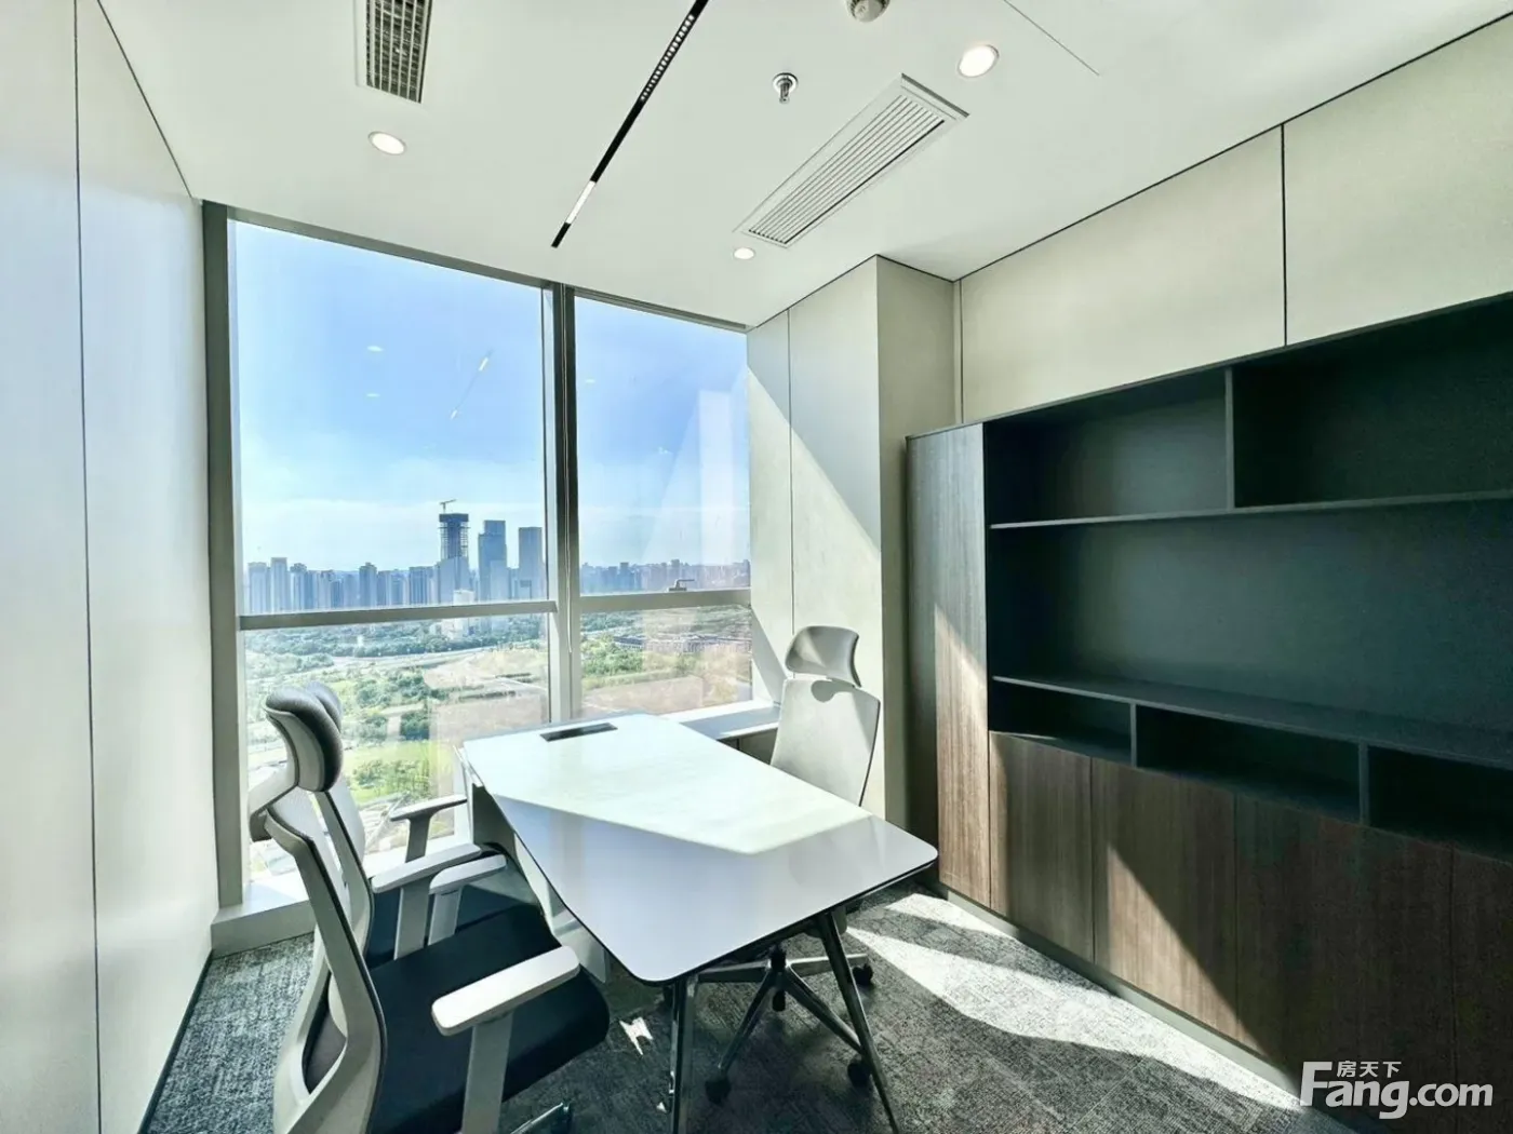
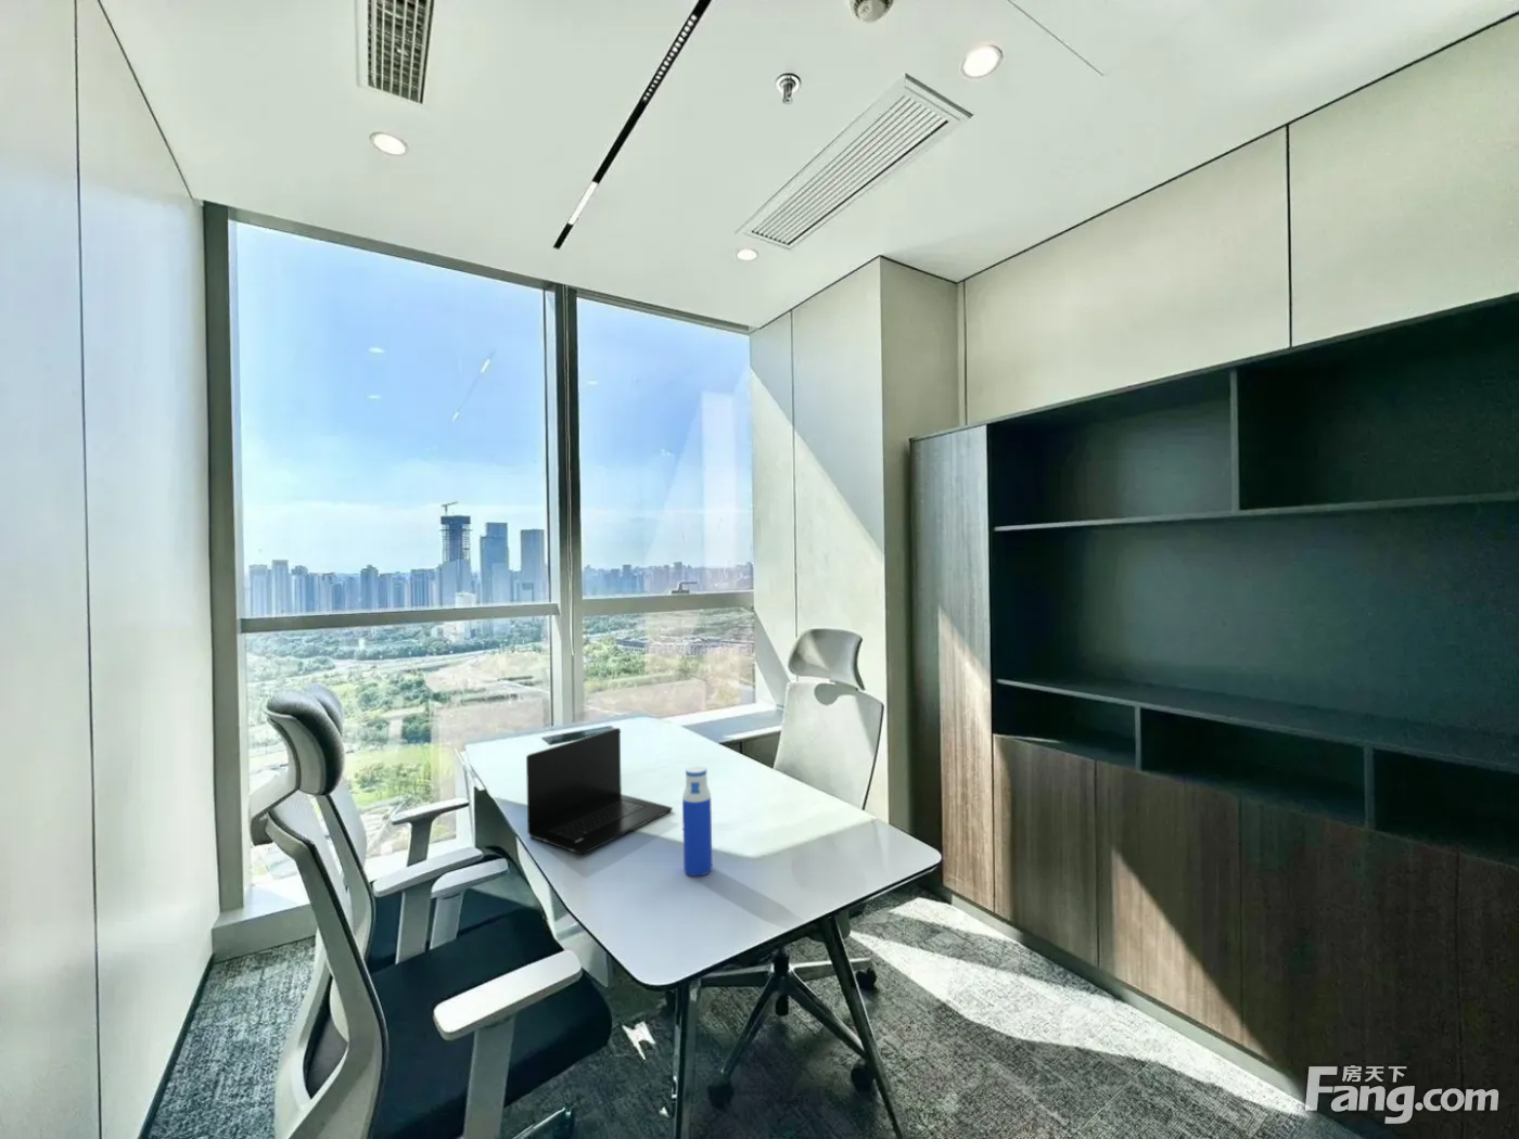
+ water bottle (696, 820)
+ laptop (602, 785)
